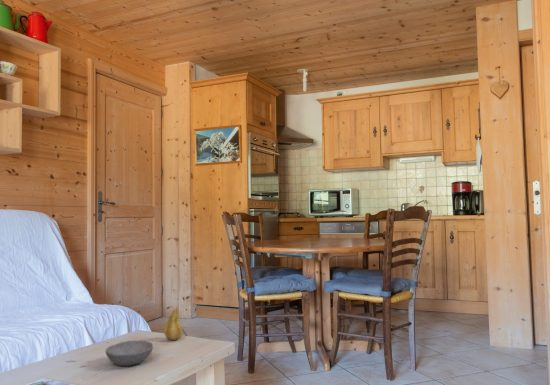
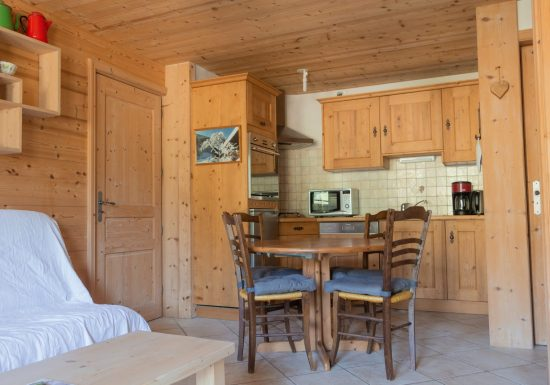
- fruit (173, 323)
- bowl (129, 354)
